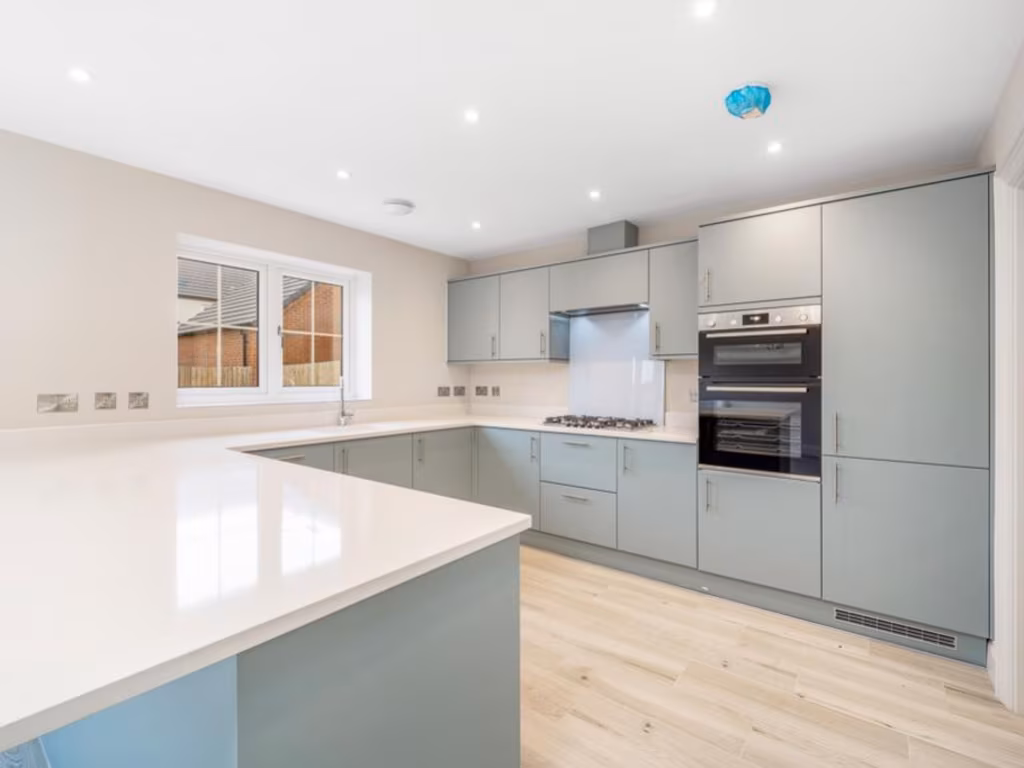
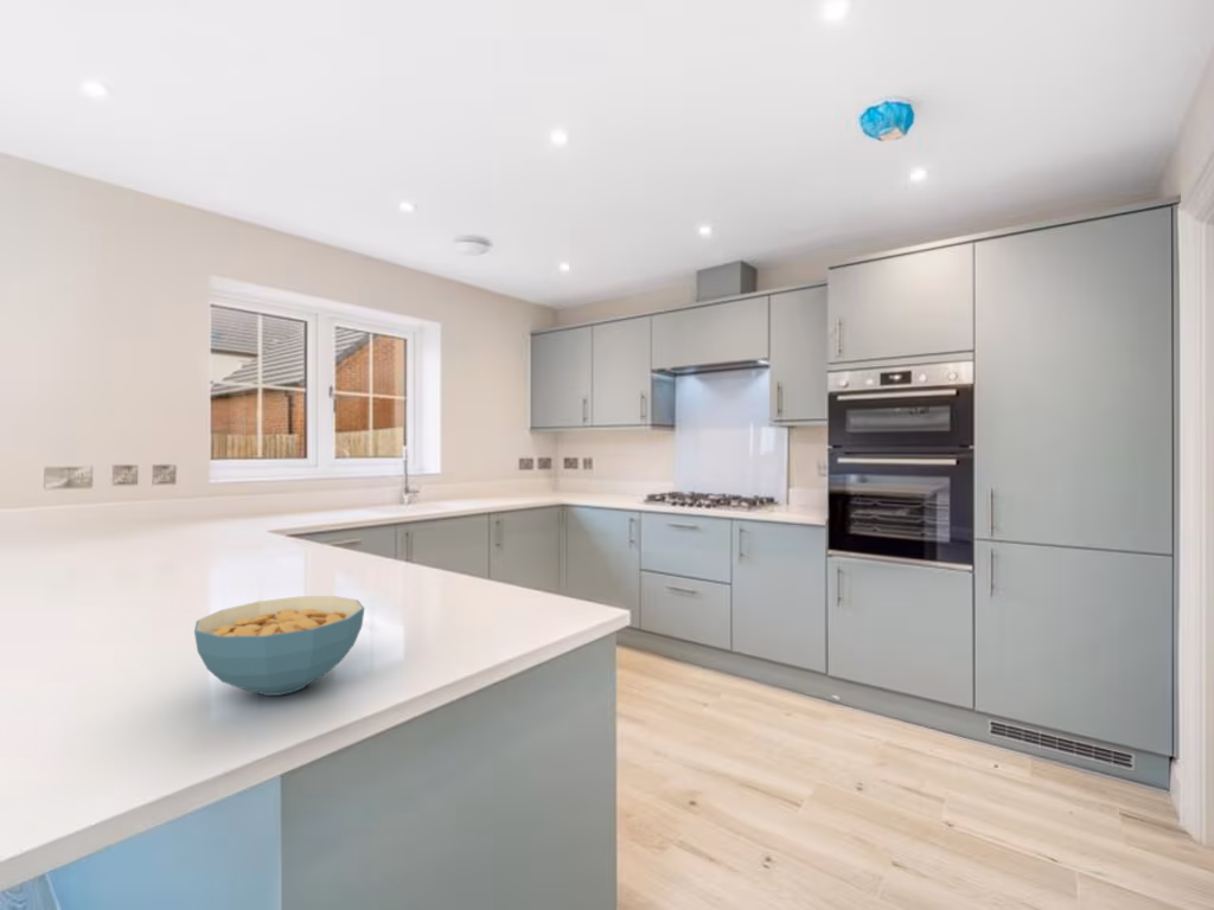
+ cereal bowl (283, 649)
